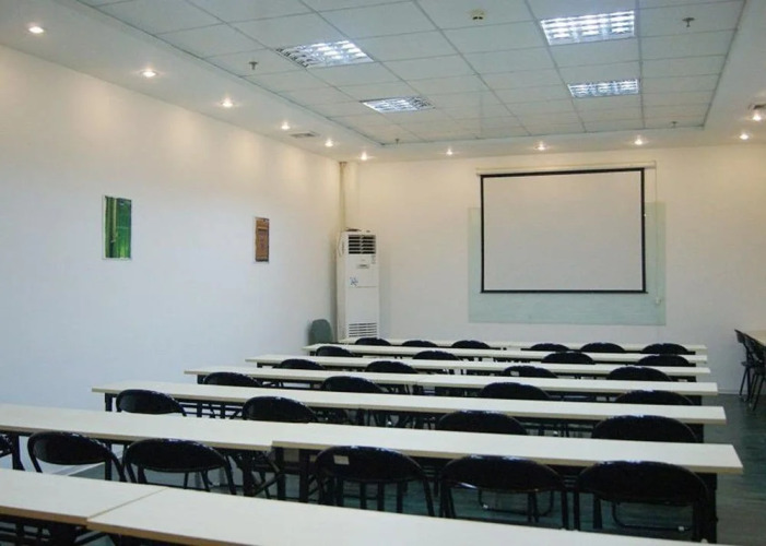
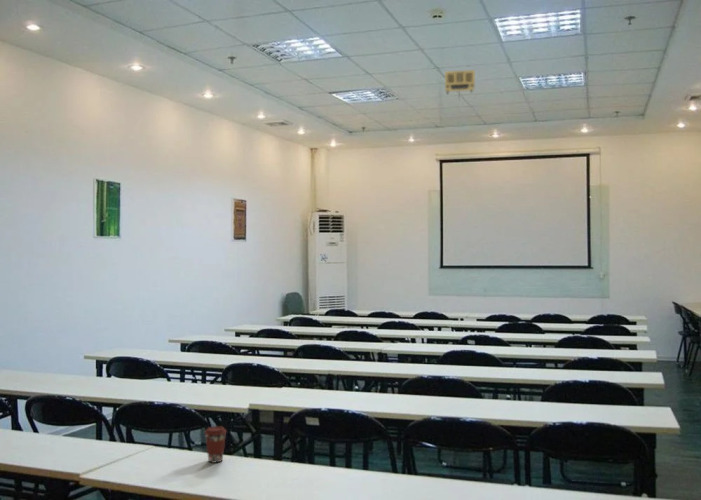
+ projector (459, 84)
+ coffee cup (215, 444)
